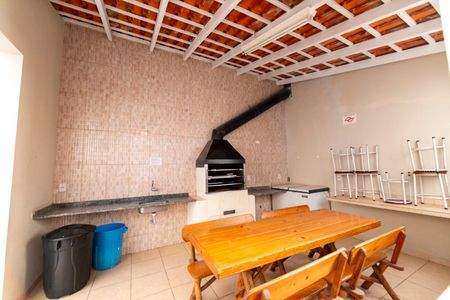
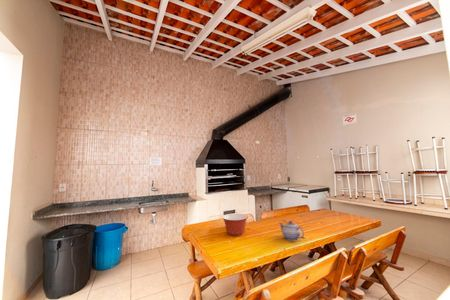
+ teapot (290, 229)
+ mixing bowl (235, 225)
